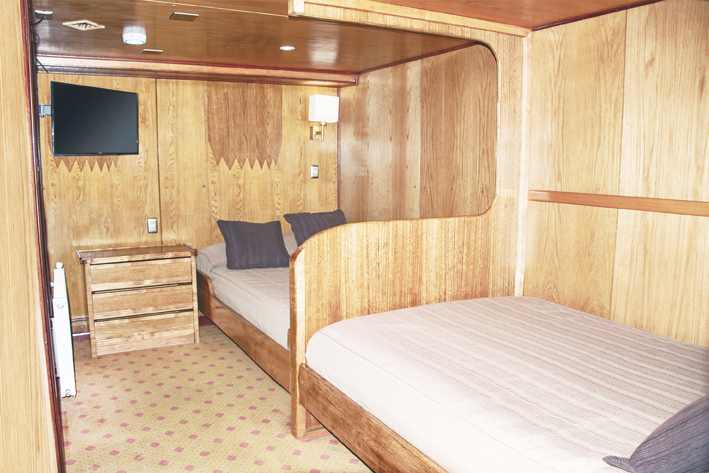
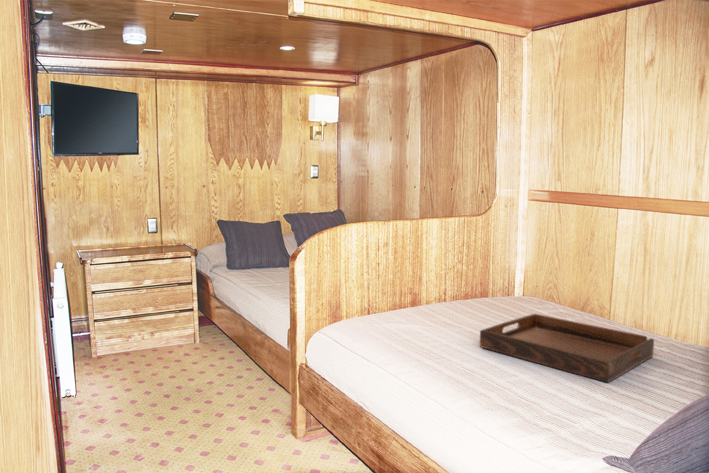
+ serving tray (565, 342)
